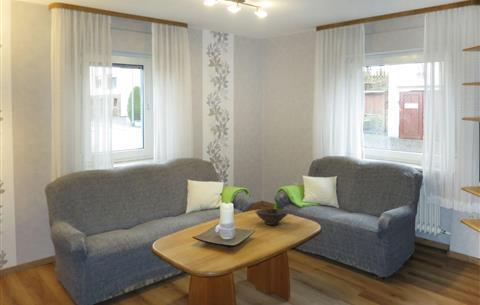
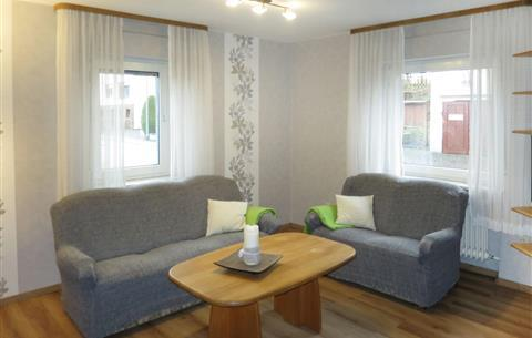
- bowl (272, 217)
